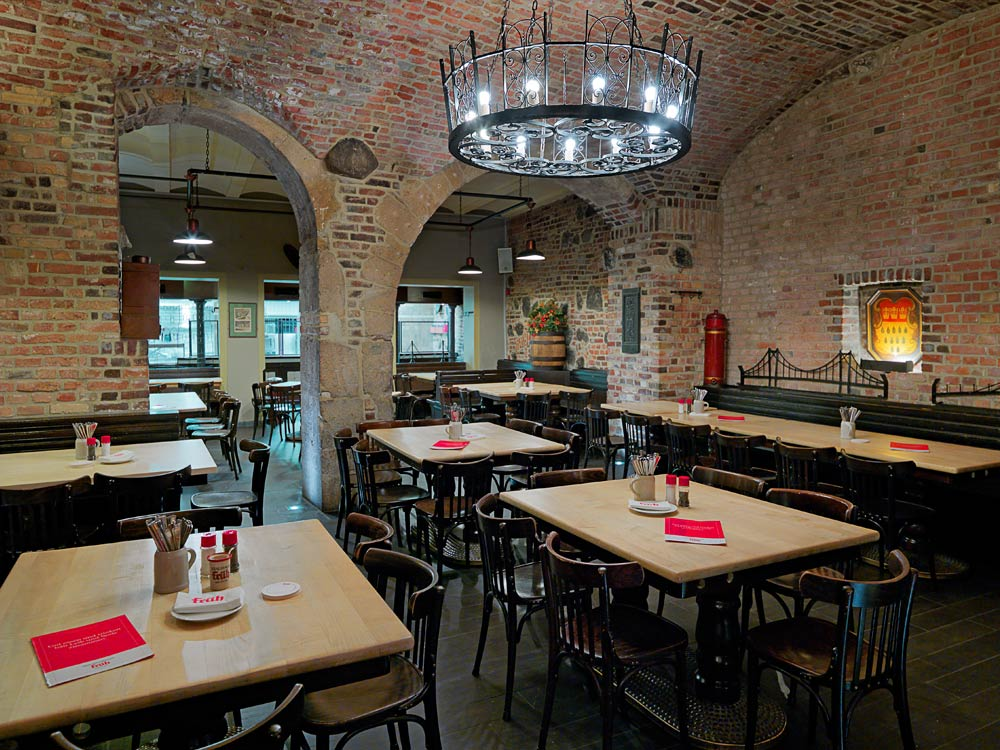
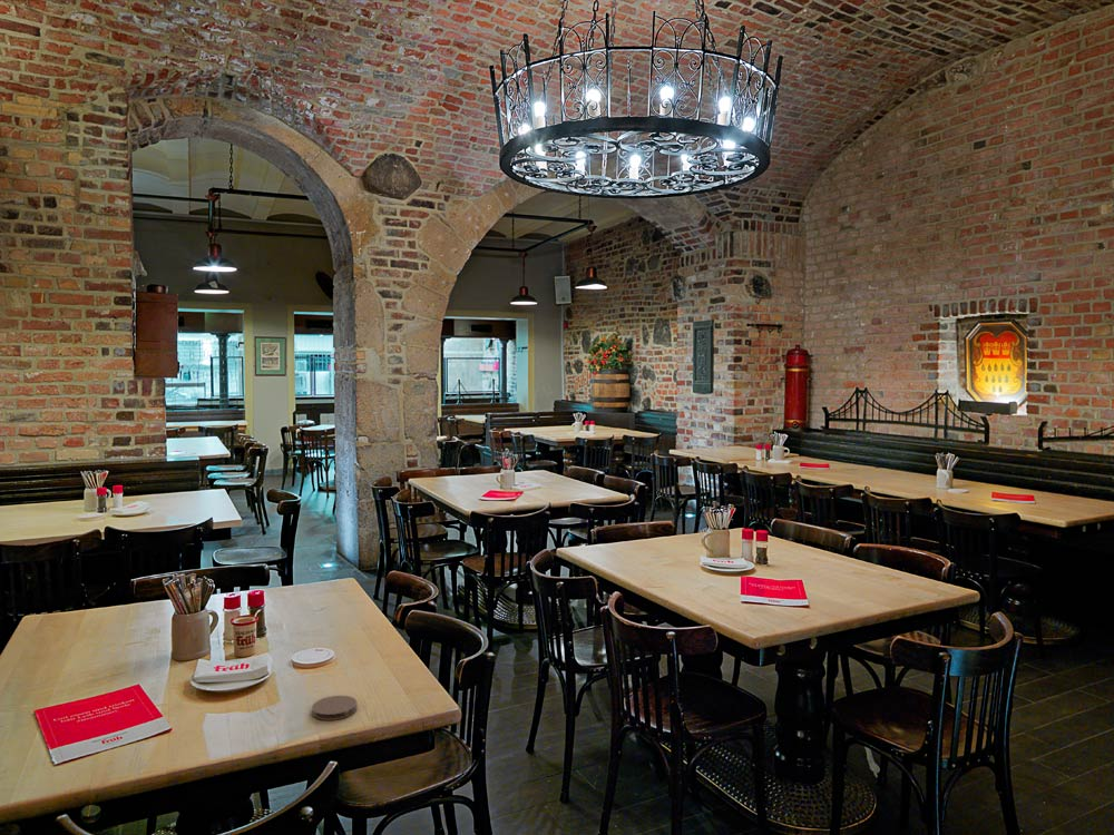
+ coaster (334, 707)
